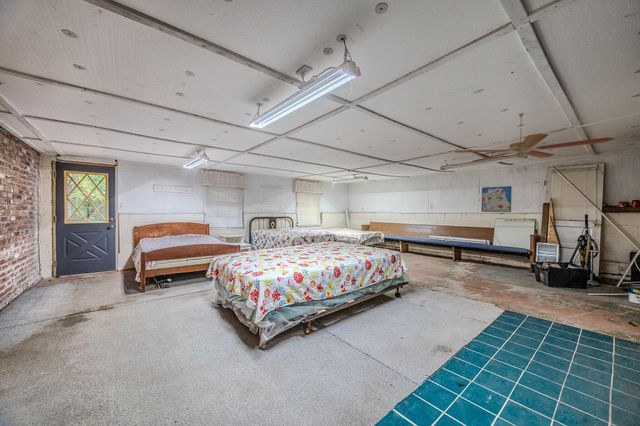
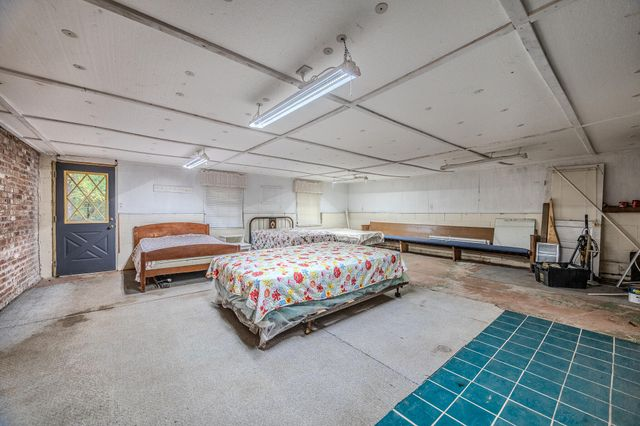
- wall art (495, 199)
- ceiling fan (528, 136)
